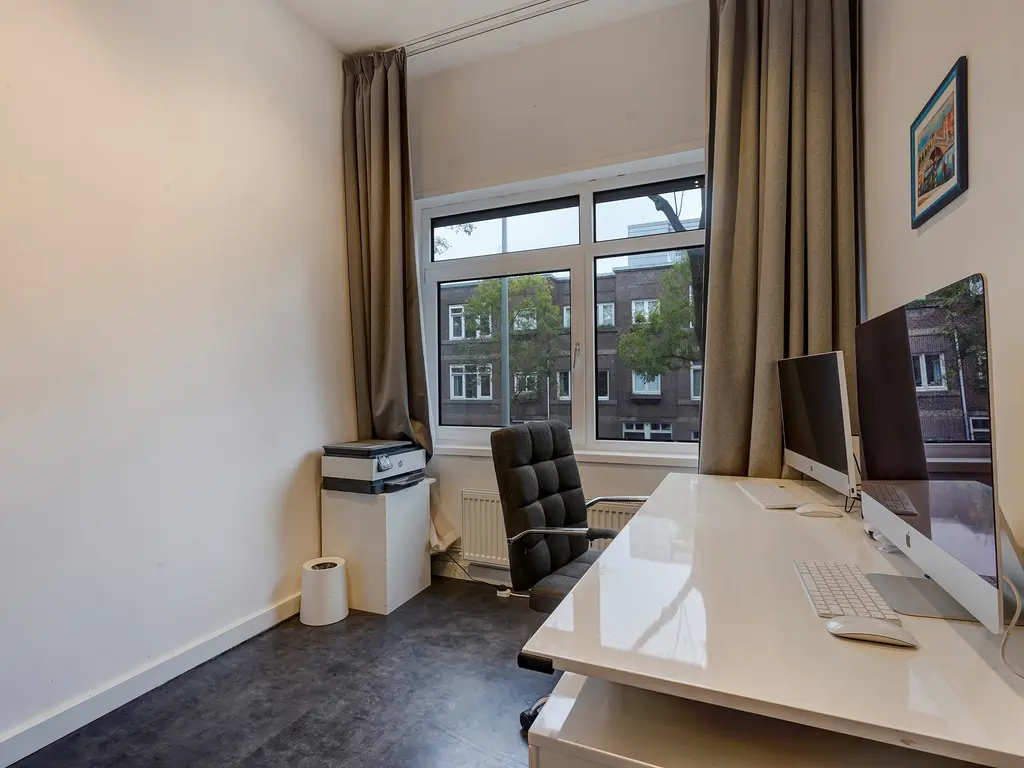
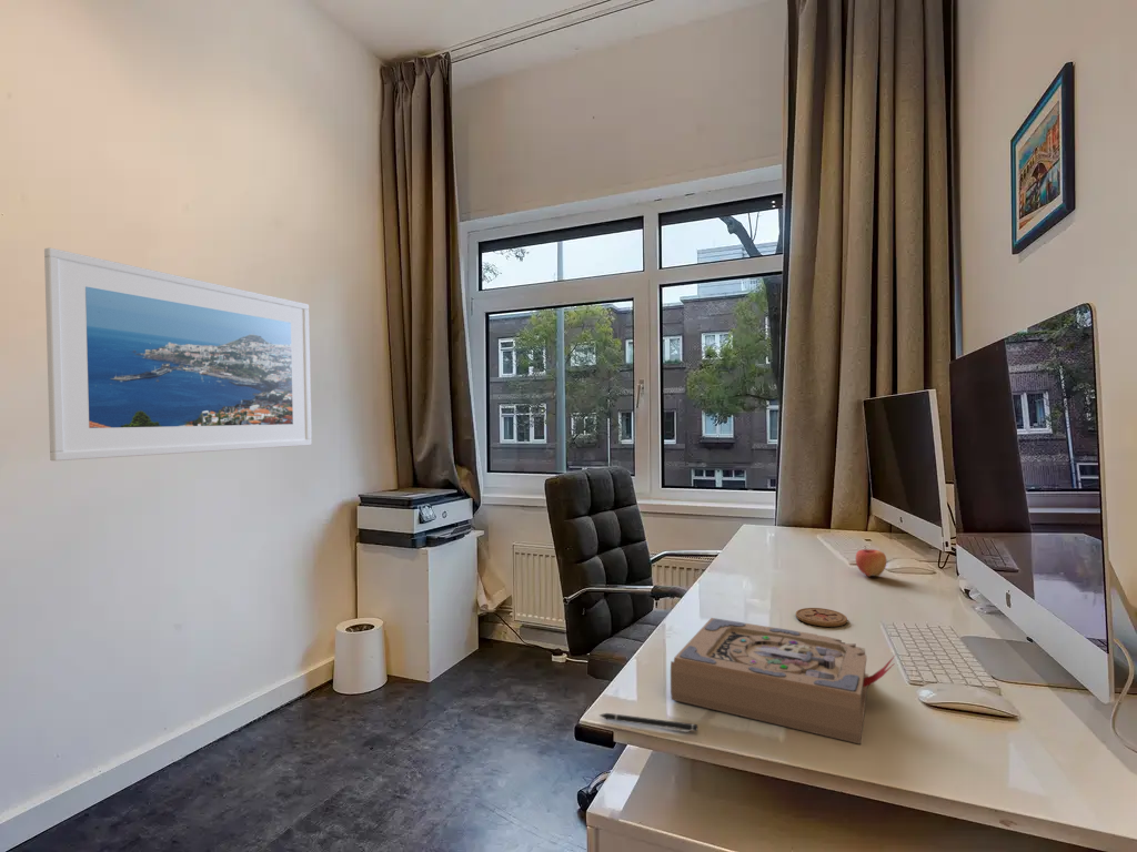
+ coaster (821, 617)
+ apple (871, 560)
+ book (786, 666)
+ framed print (204, 366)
+ pen (646, 721)
